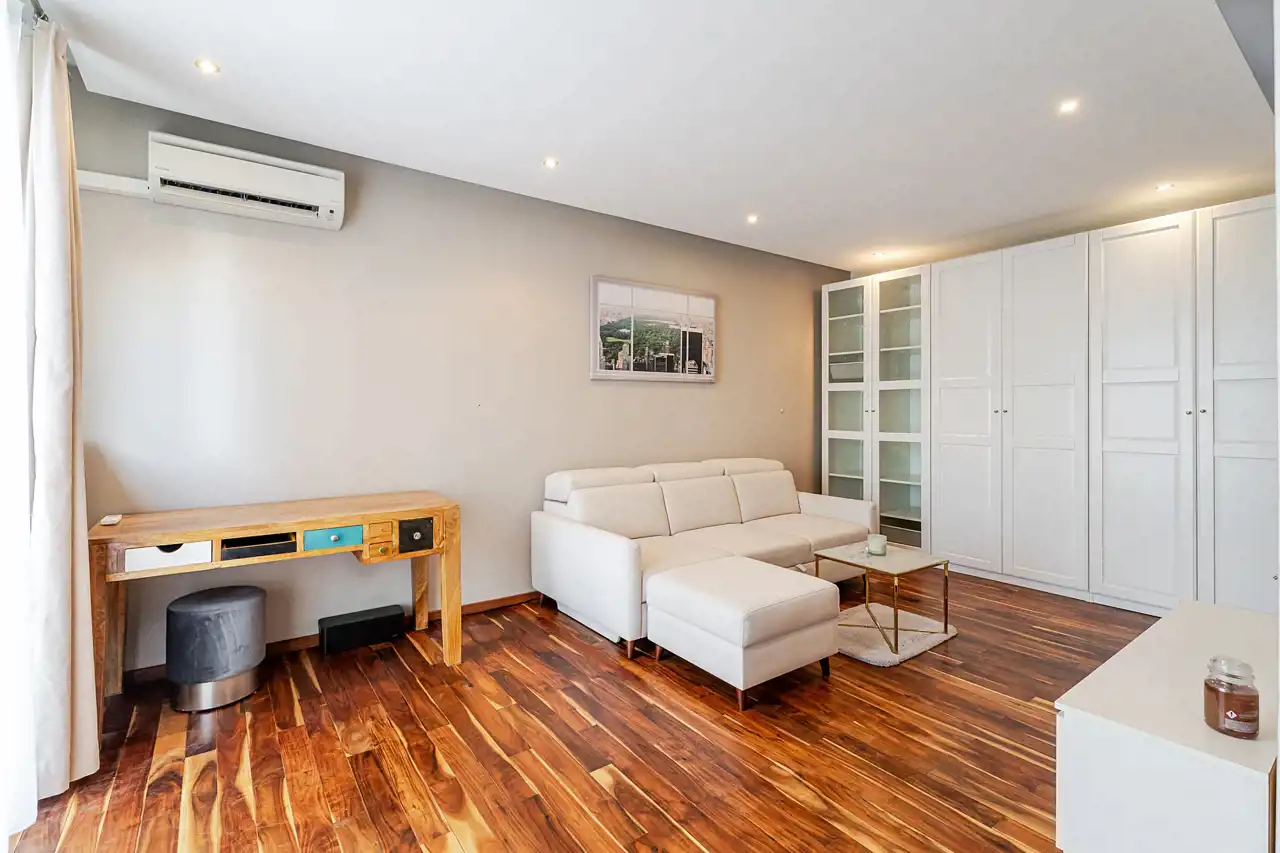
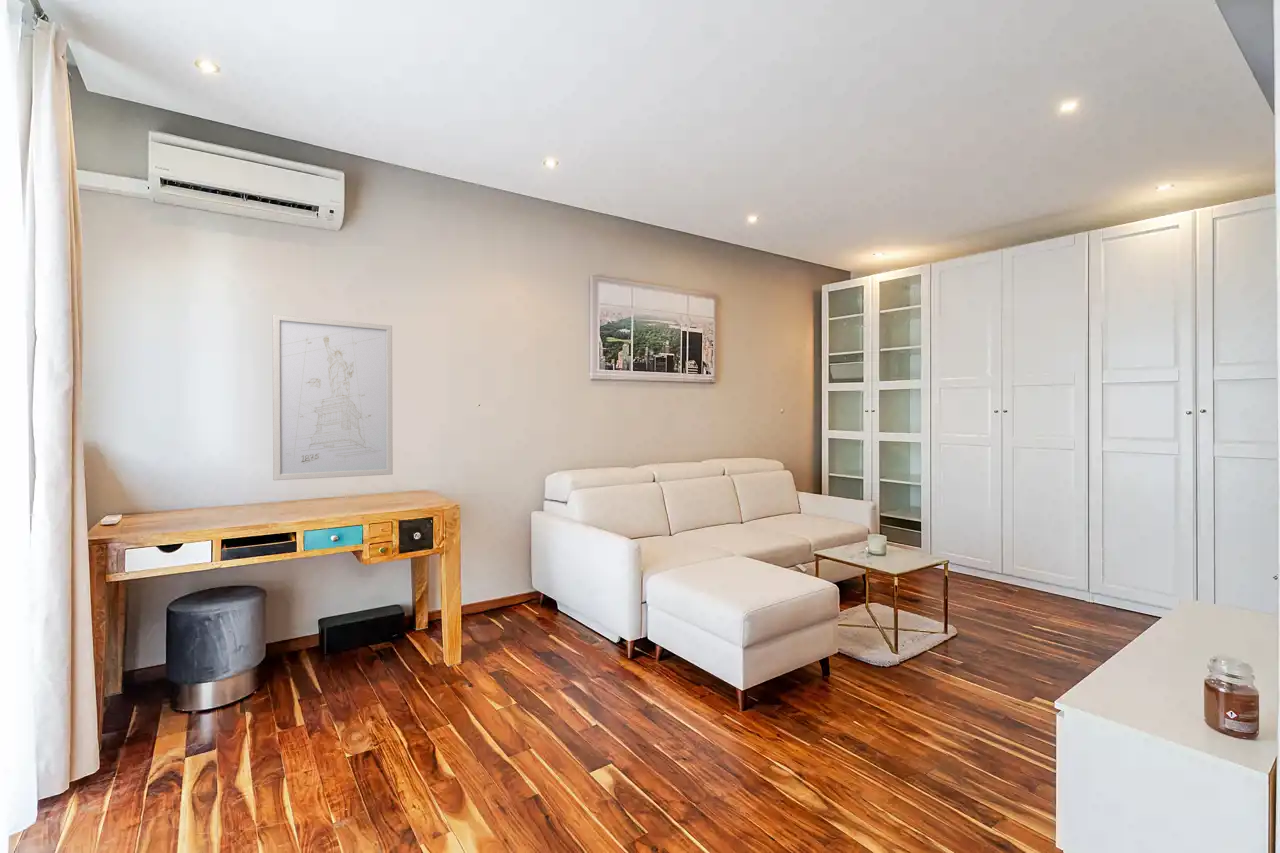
+ wall art (335, 398)
